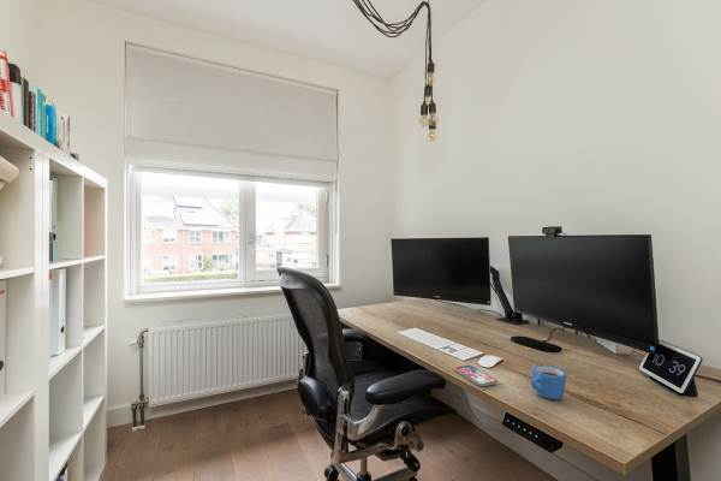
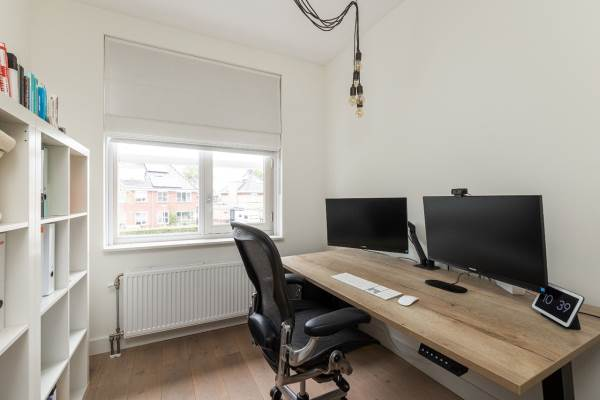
- smartphone (475, 374)
- mug (546, 384)
